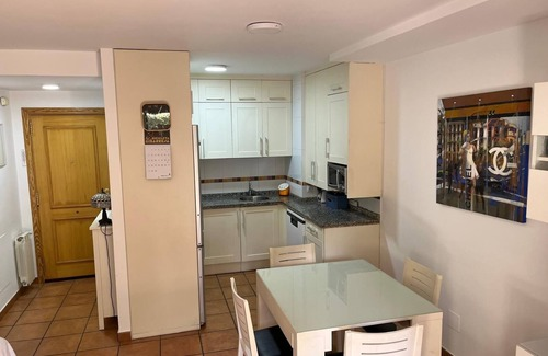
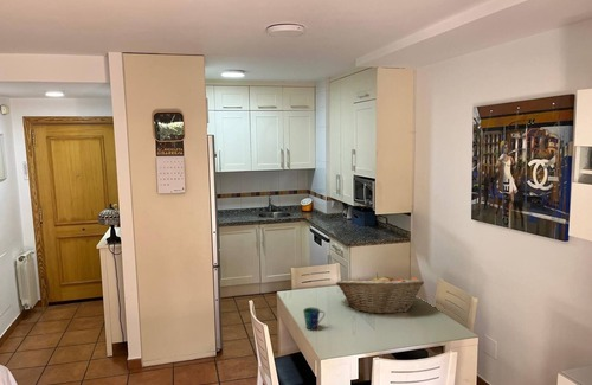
+ cup (314, 319)
+ fruit basket (379, 289)
